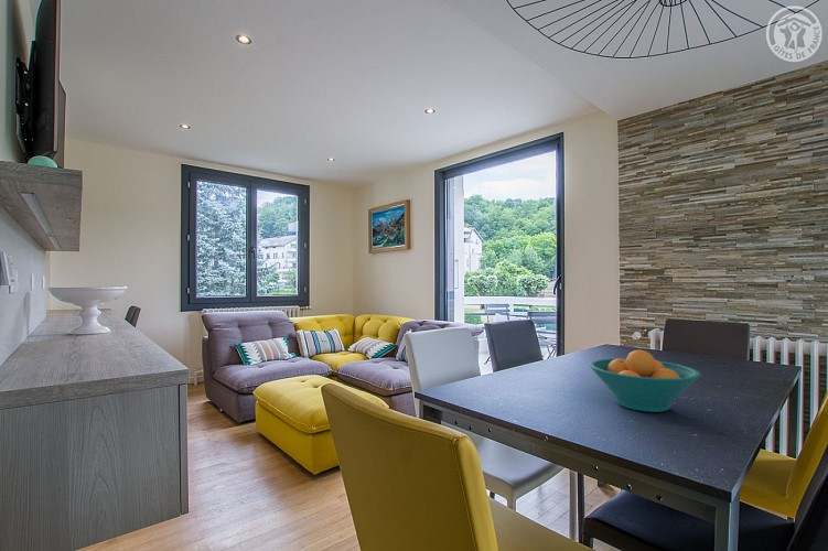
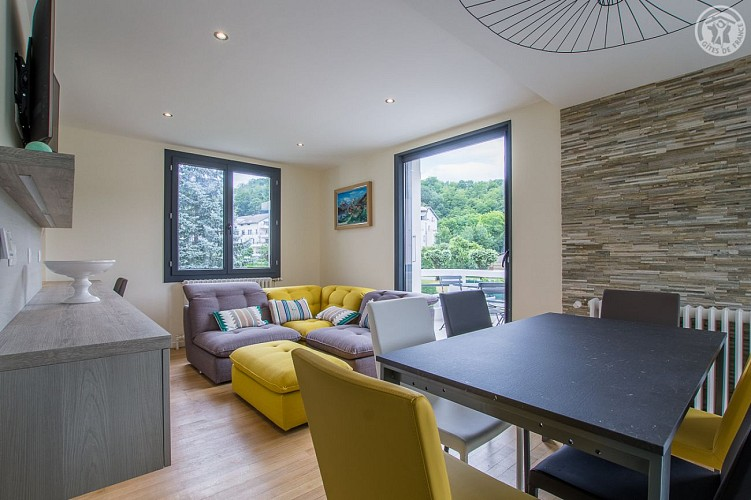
- fruit bowl (642, 377)
